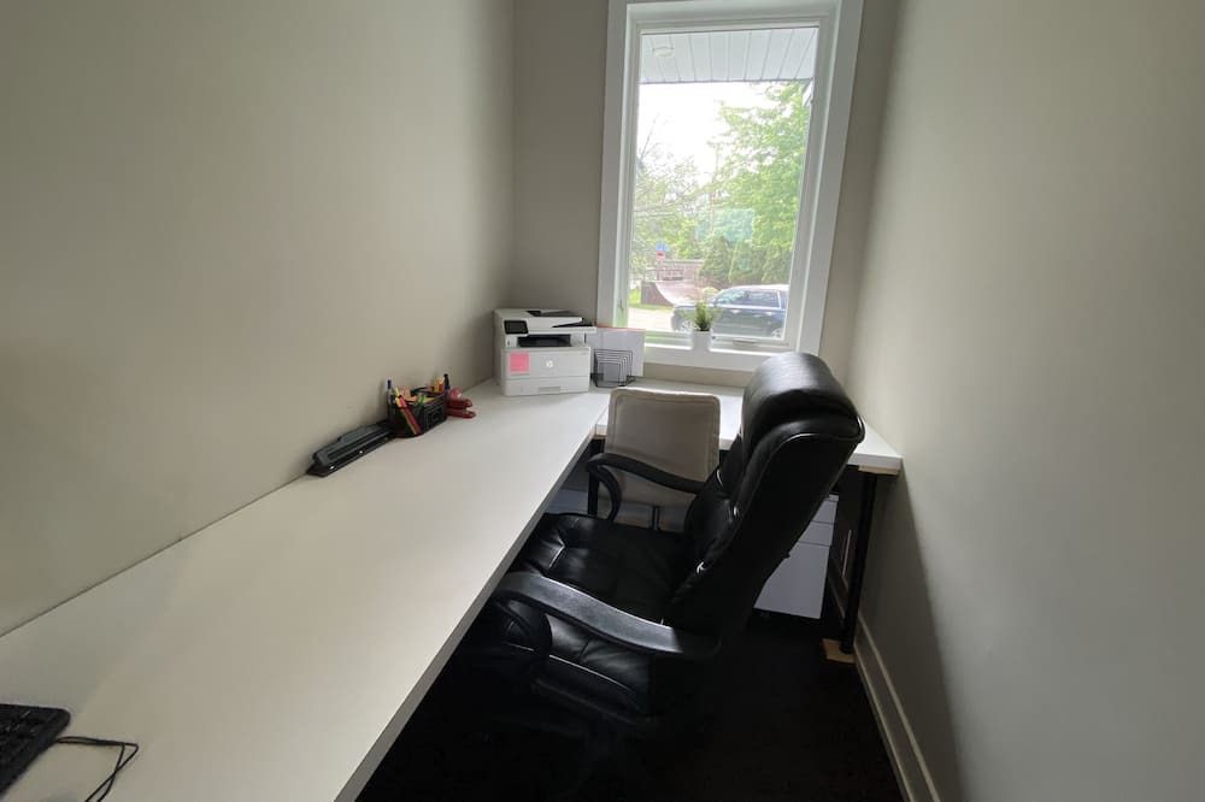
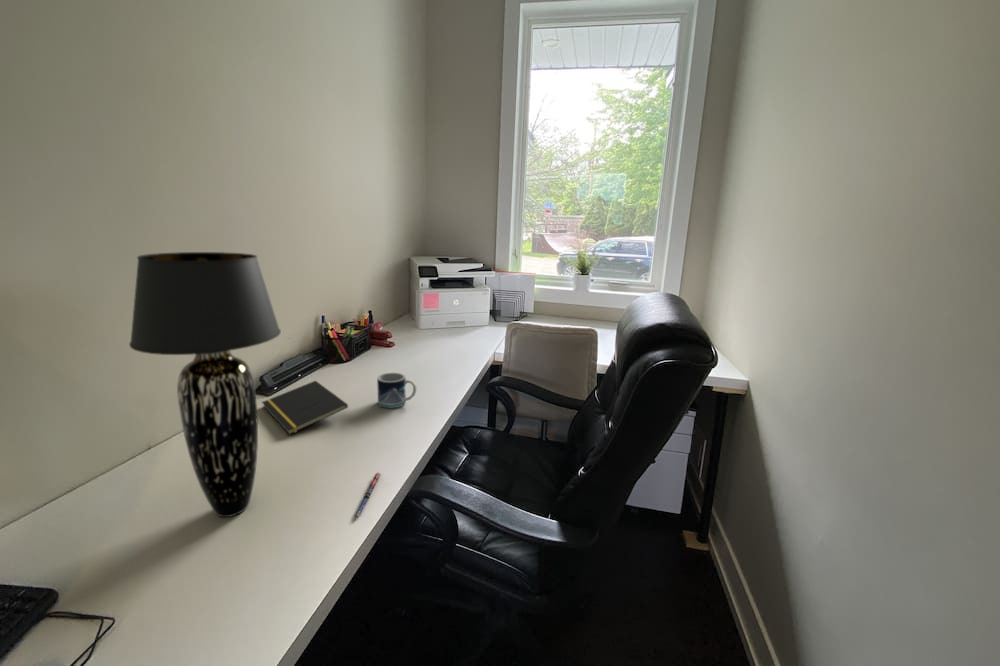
+ notepad (304, 404)
+ mug (397, 390)
+ table lamp (217, 391)
+ pen (368, 492)
